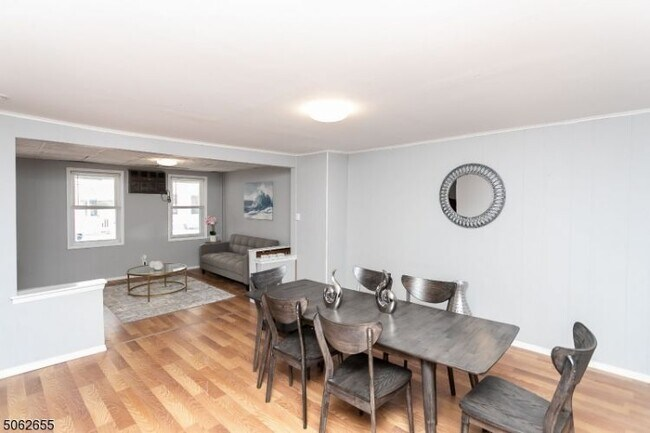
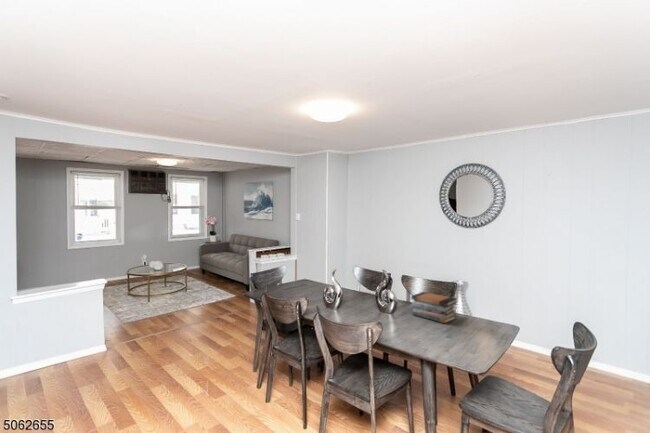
+ book stack (433, 306)
